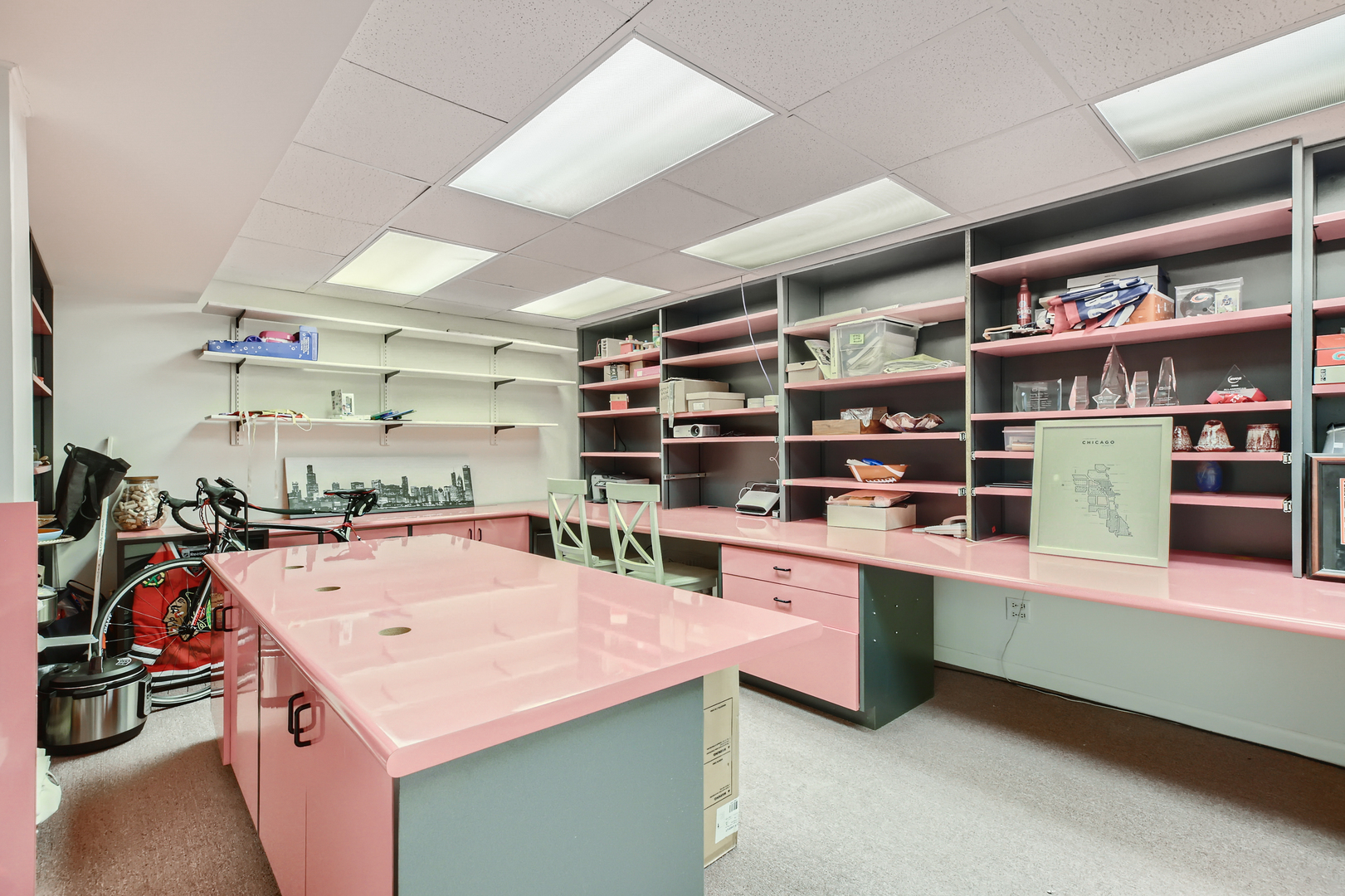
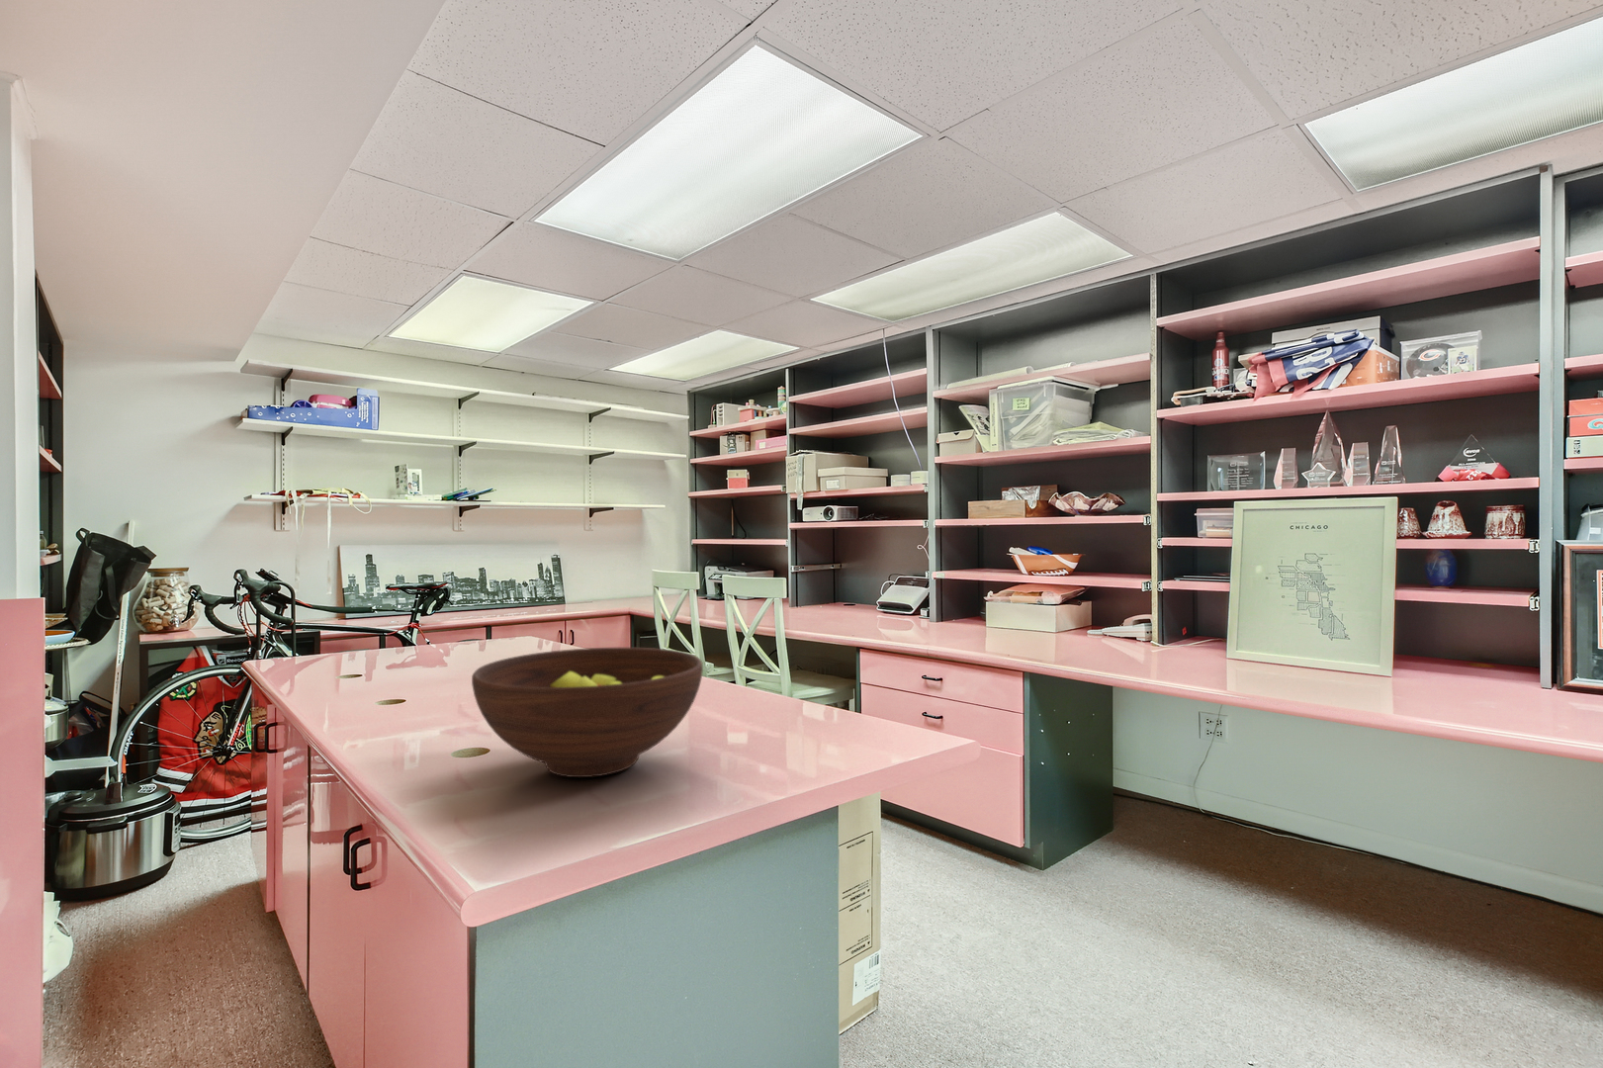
+ fruit bowl (592, 715)
